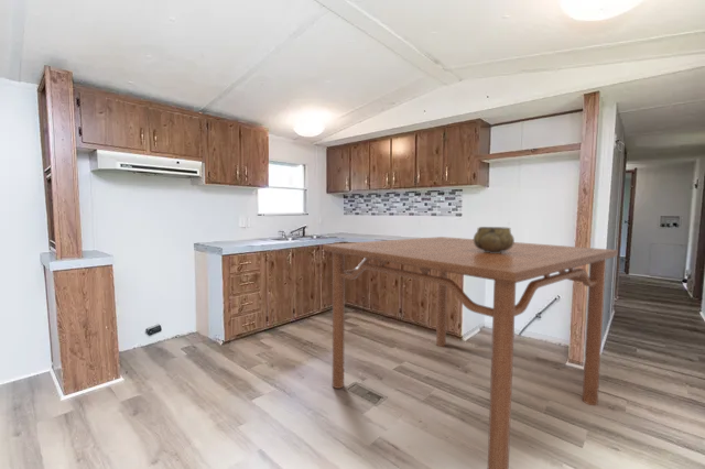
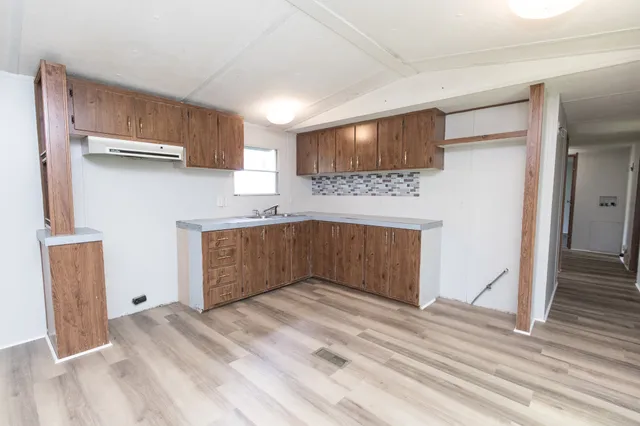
- decorative bowl (492, 239)
- dining table (467, 308)
